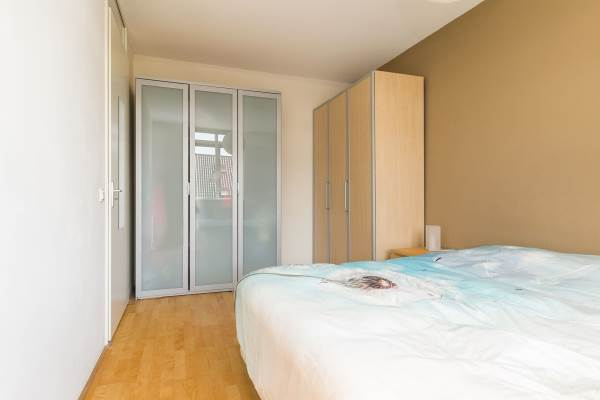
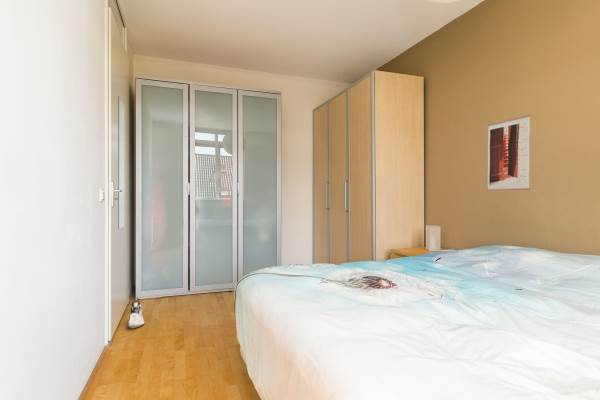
+ wall art (507, 155)
+ shoe (136, 312)
